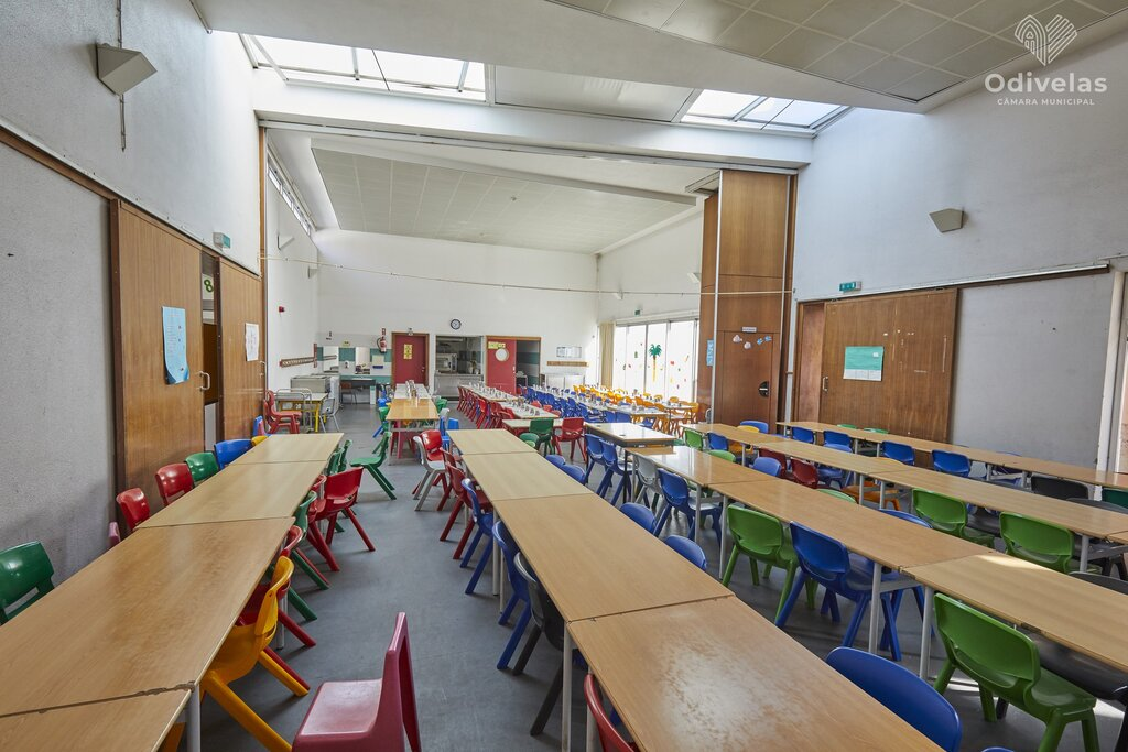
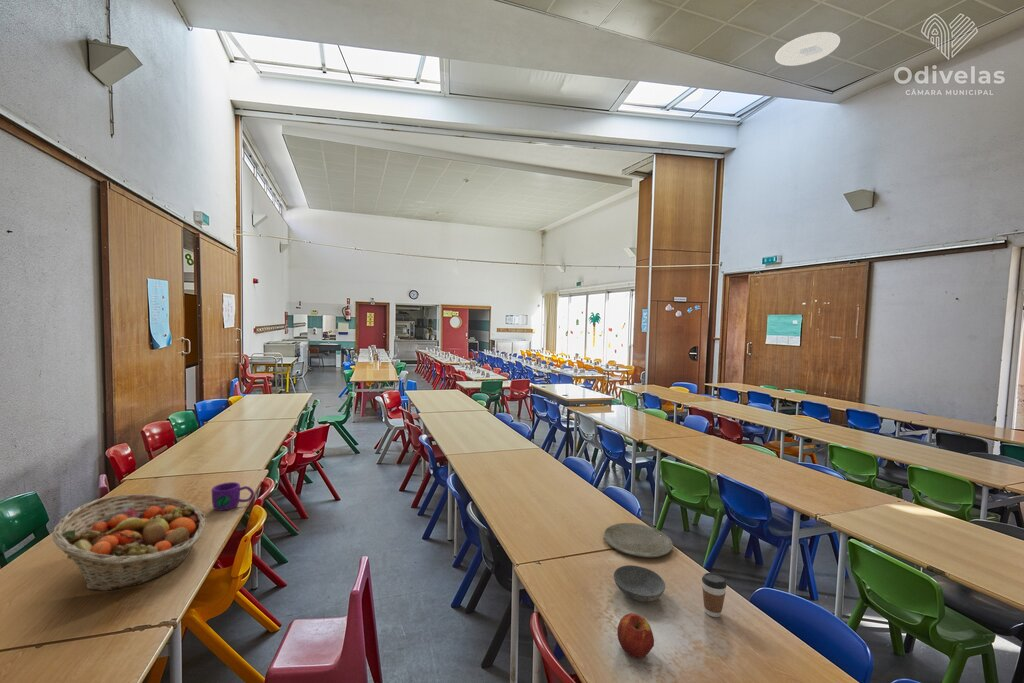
+ plate (637, 540)
+ fruit basket (136, 534)
+ bowl (638, 586)
+ mug (233, 495)
+ apple (635, 634)
+ coffee cup (713, 595)
+ ceiling light (806, 47)
